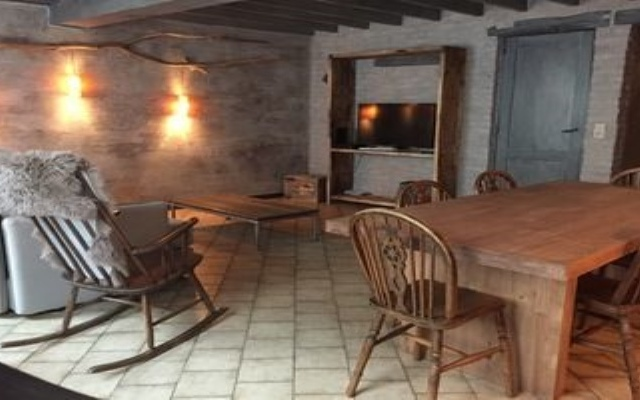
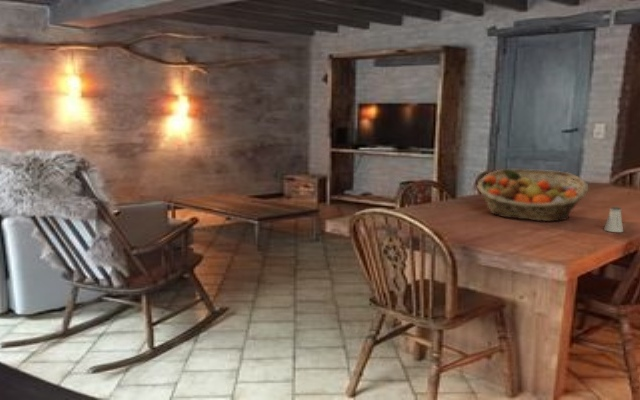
+ saltshaker (614, 219)
+ fruit basket (530, 193)
